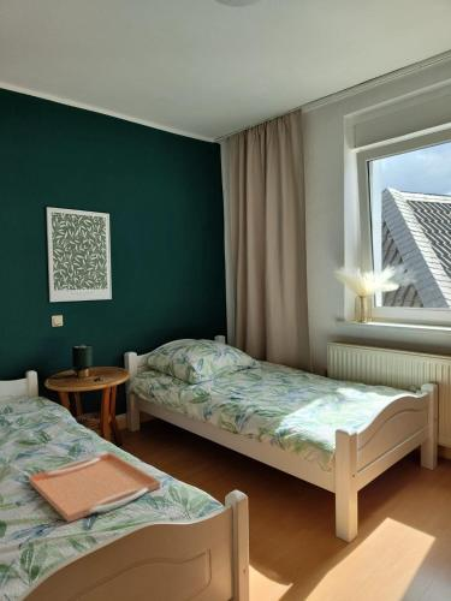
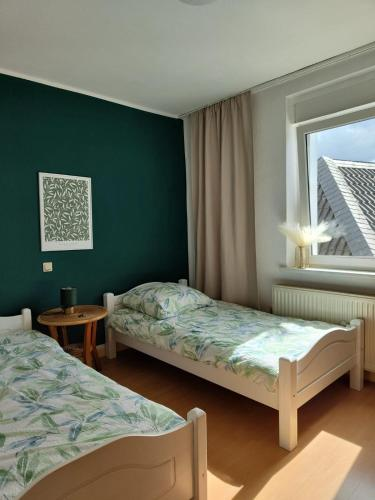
- serving tray (93, 481)
